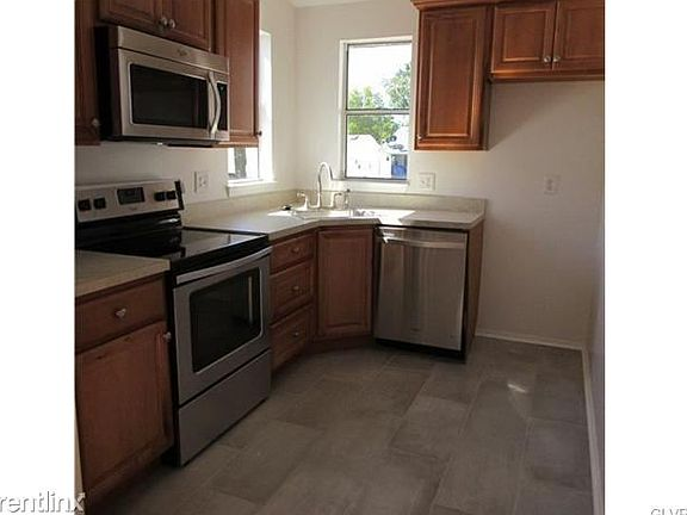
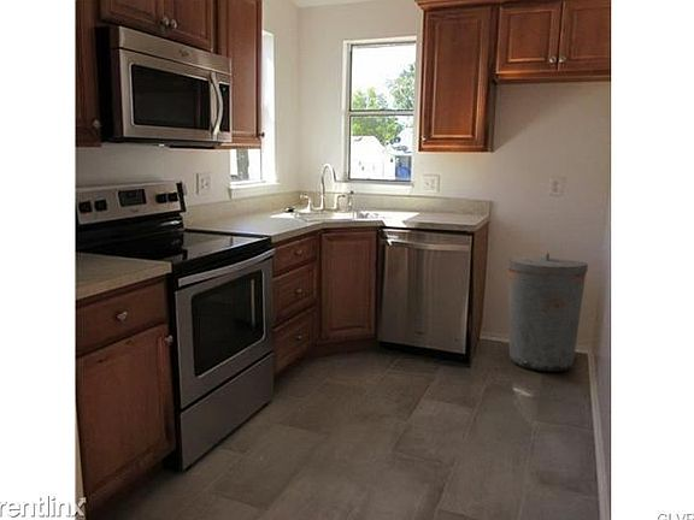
+ trash can (543, 307)
